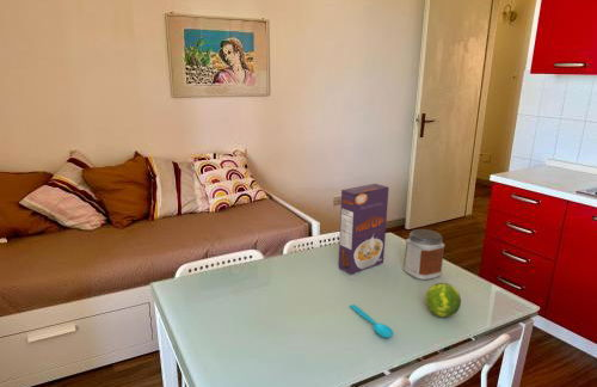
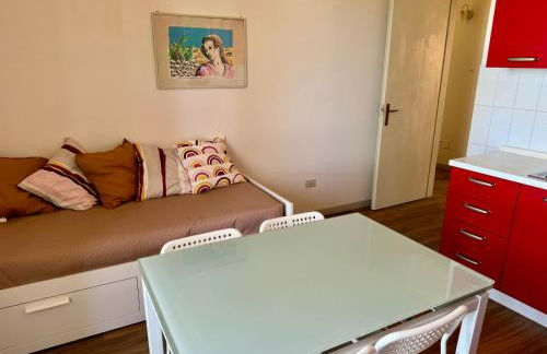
- spoon (369, 319)
- fruit (443, 300)
- jar (424, 252)
- cereal box (363, 227)
